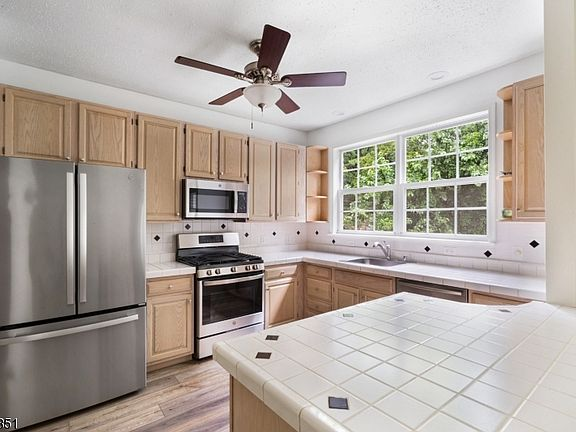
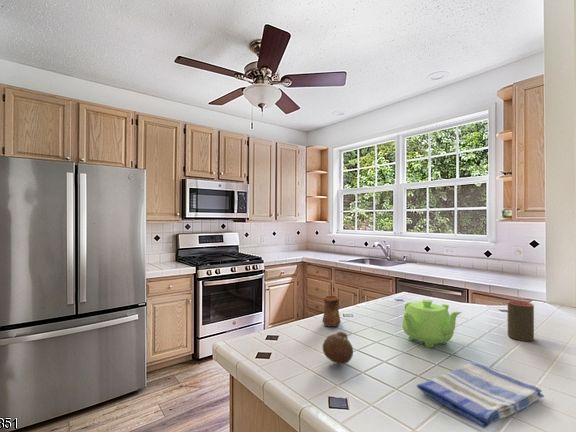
+ teapot (430, 321)
+ cup (520, 320)
+ fruit (337, 348)
+ dish towel (478, 388)
+ cup (331, 310)
